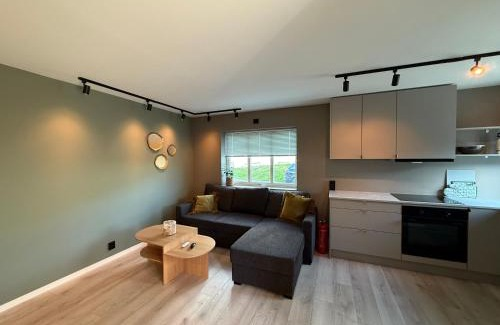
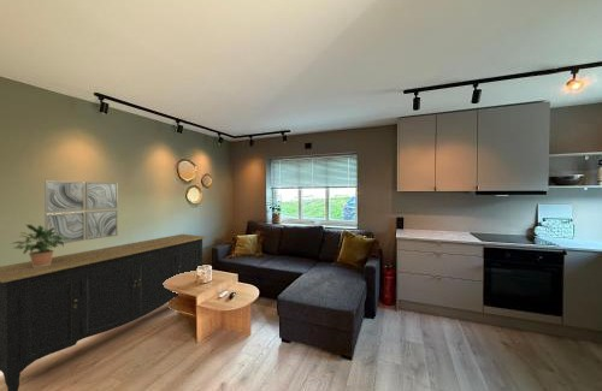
+ sideboard (124, 289)
+ potted plant (45, 244)
+ wall art (85, 209)
